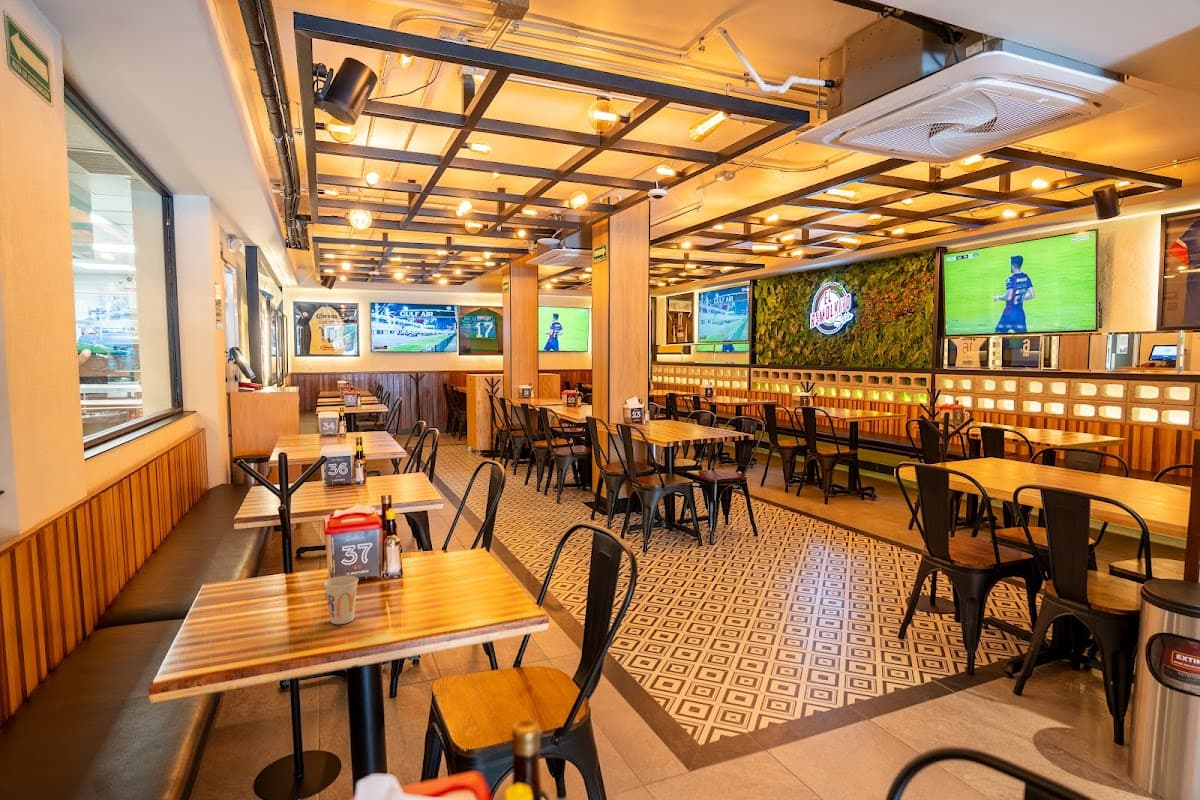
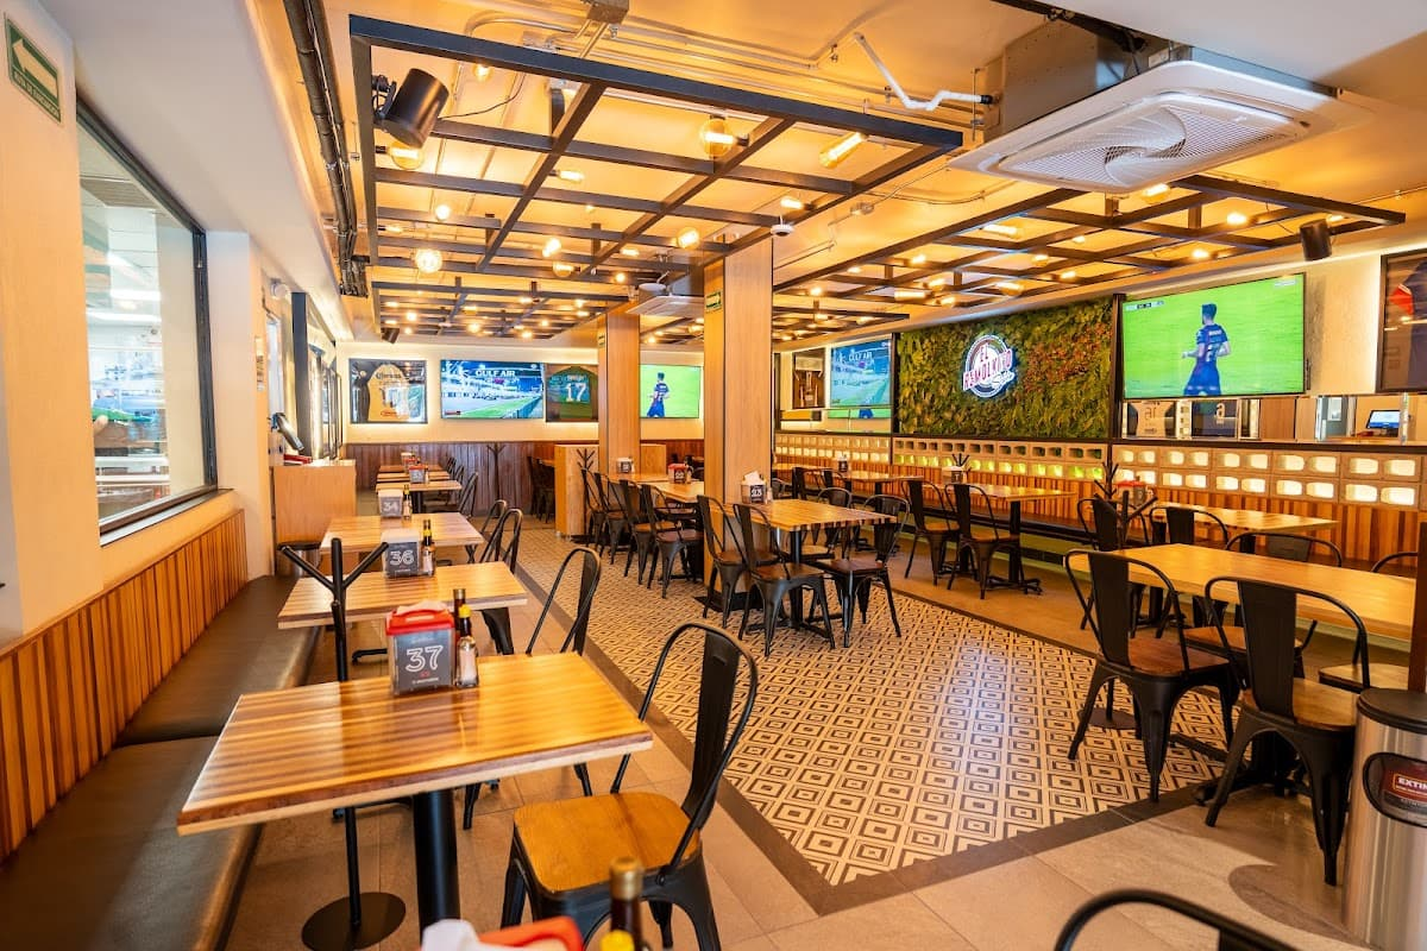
- cup (341, 600)
